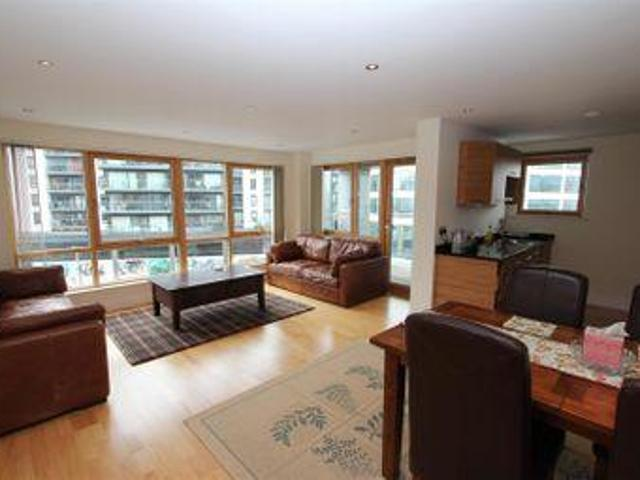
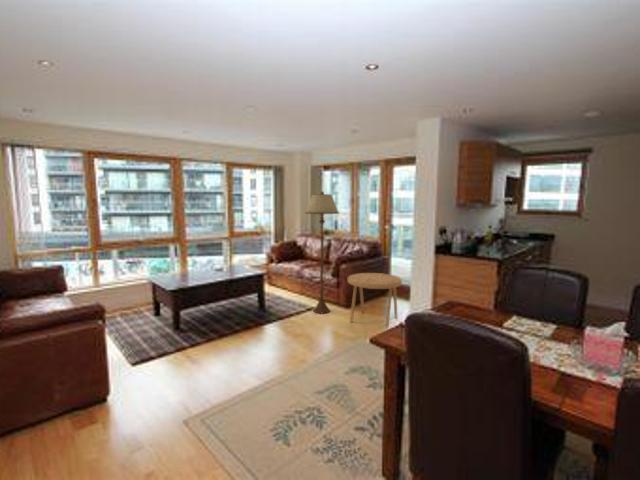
+ side table (373, 288)
+ floor lamp (321, 252)
